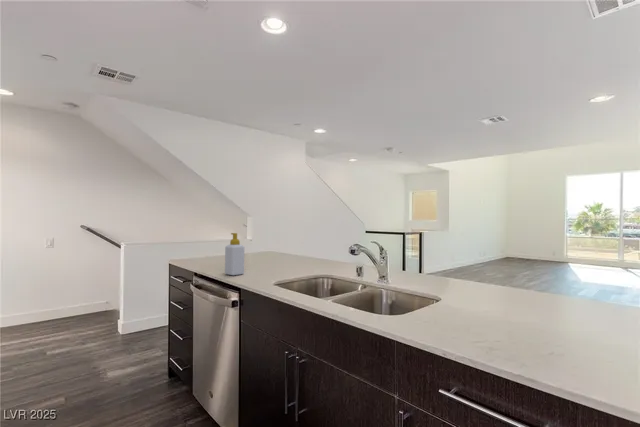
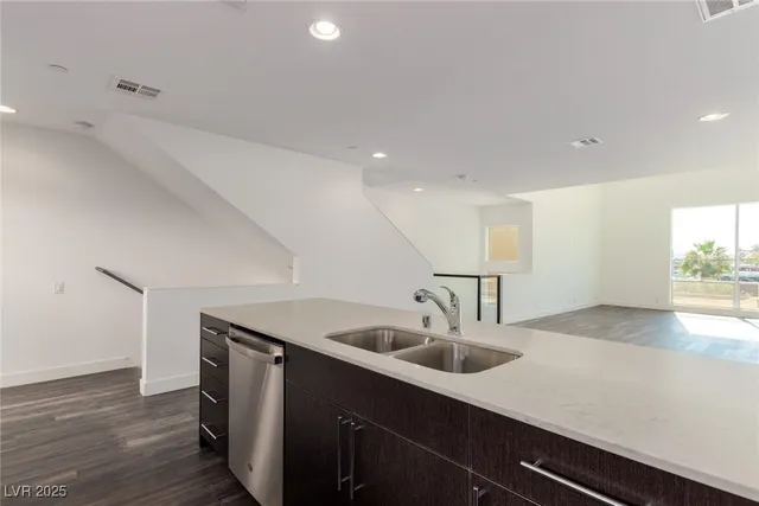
- soap bottle (234, 253)
